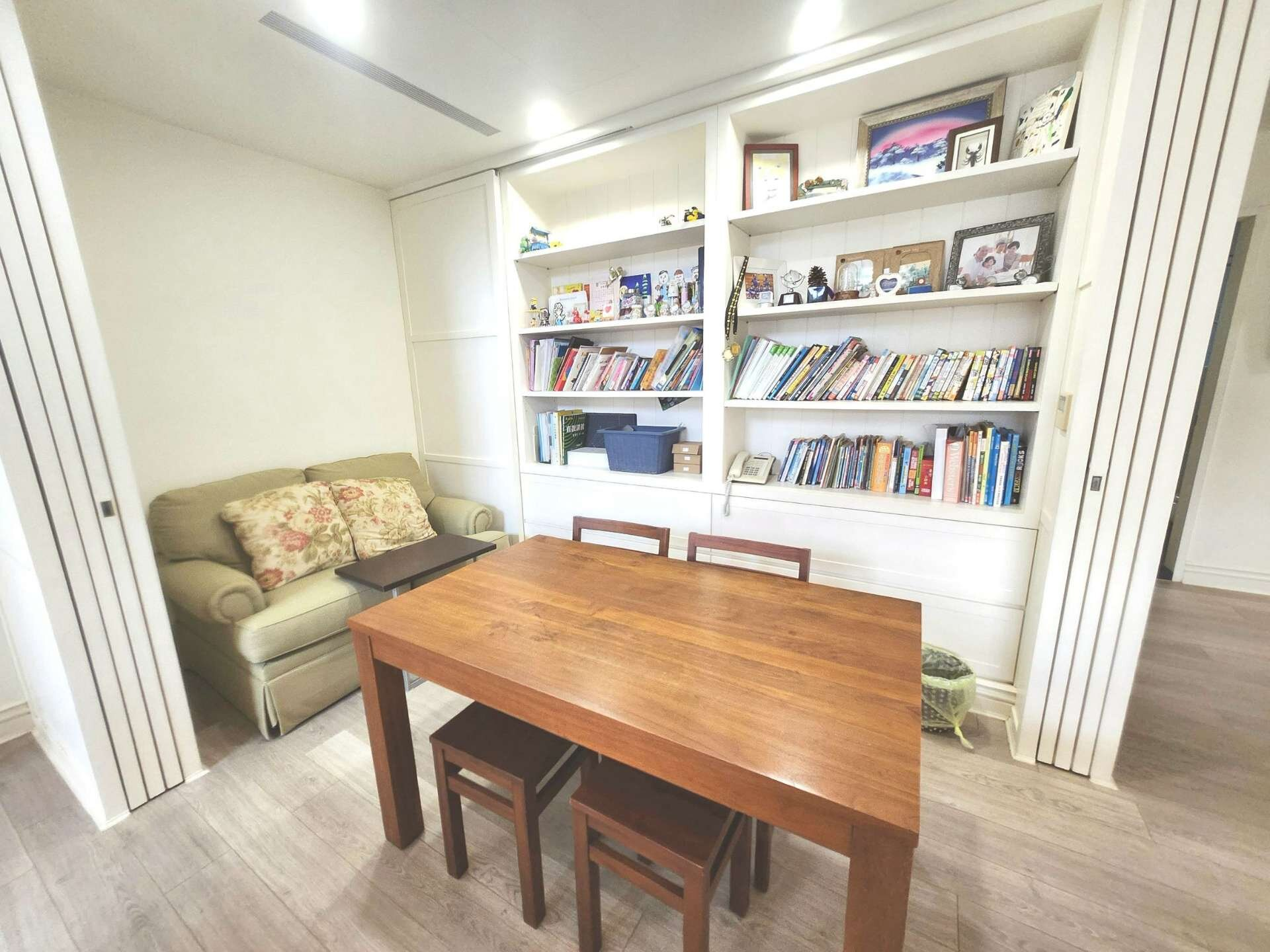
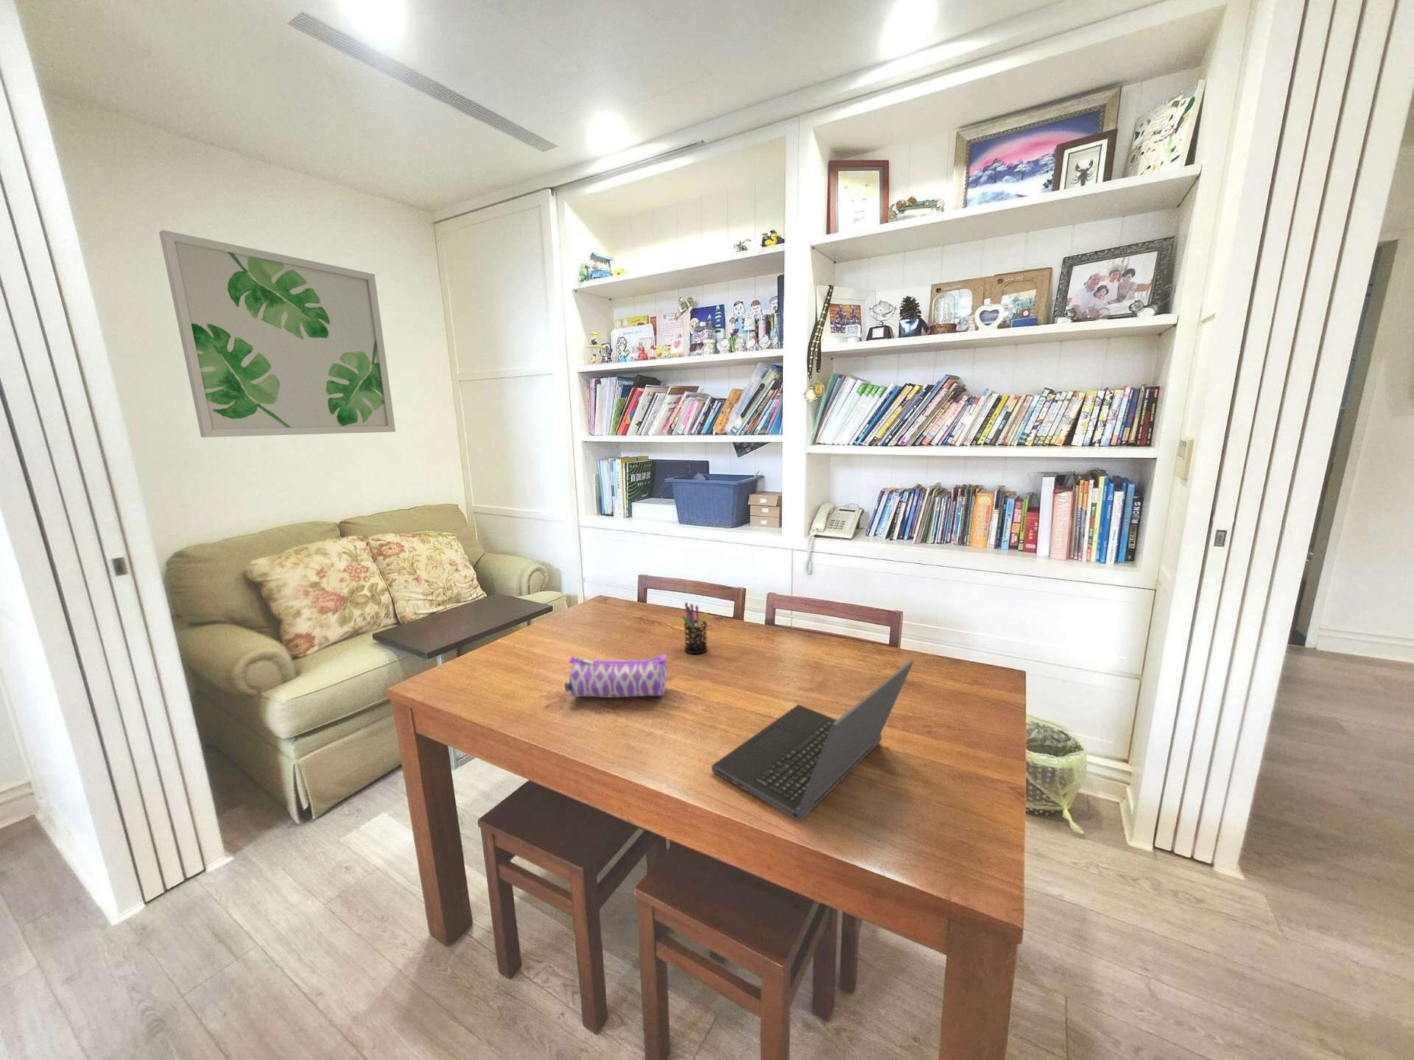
+ laptop computer (813, 715)
+ pencil case (618, 675)
+ pen holder (693, 627)
+ wall art (296, 347)
